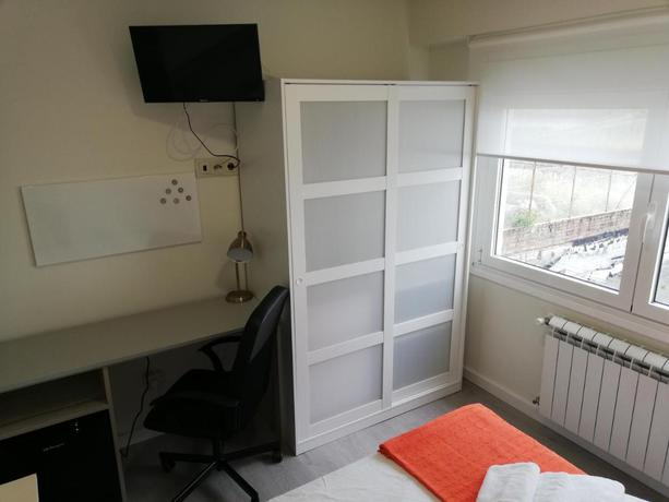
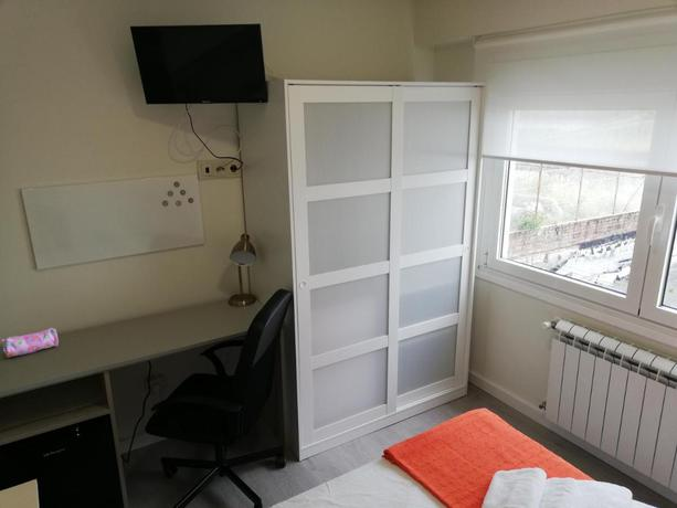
+ pencil case (30, 341)
